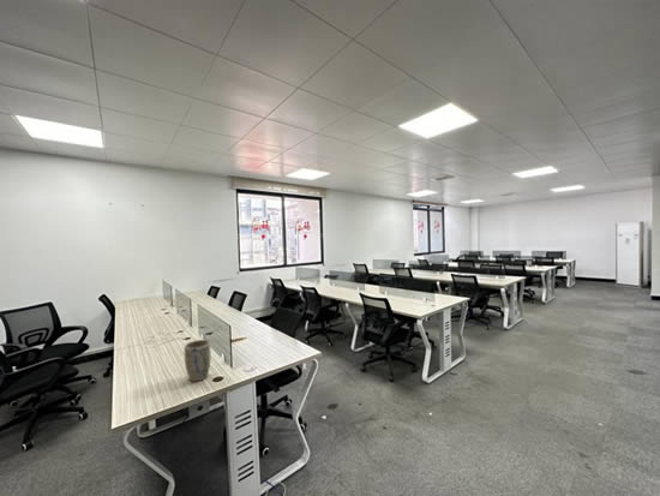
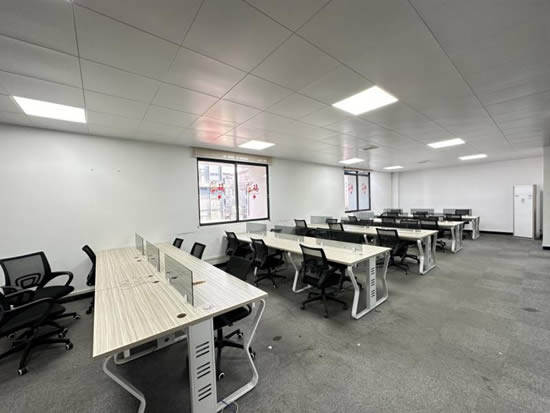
- plant pot (198, 360)
